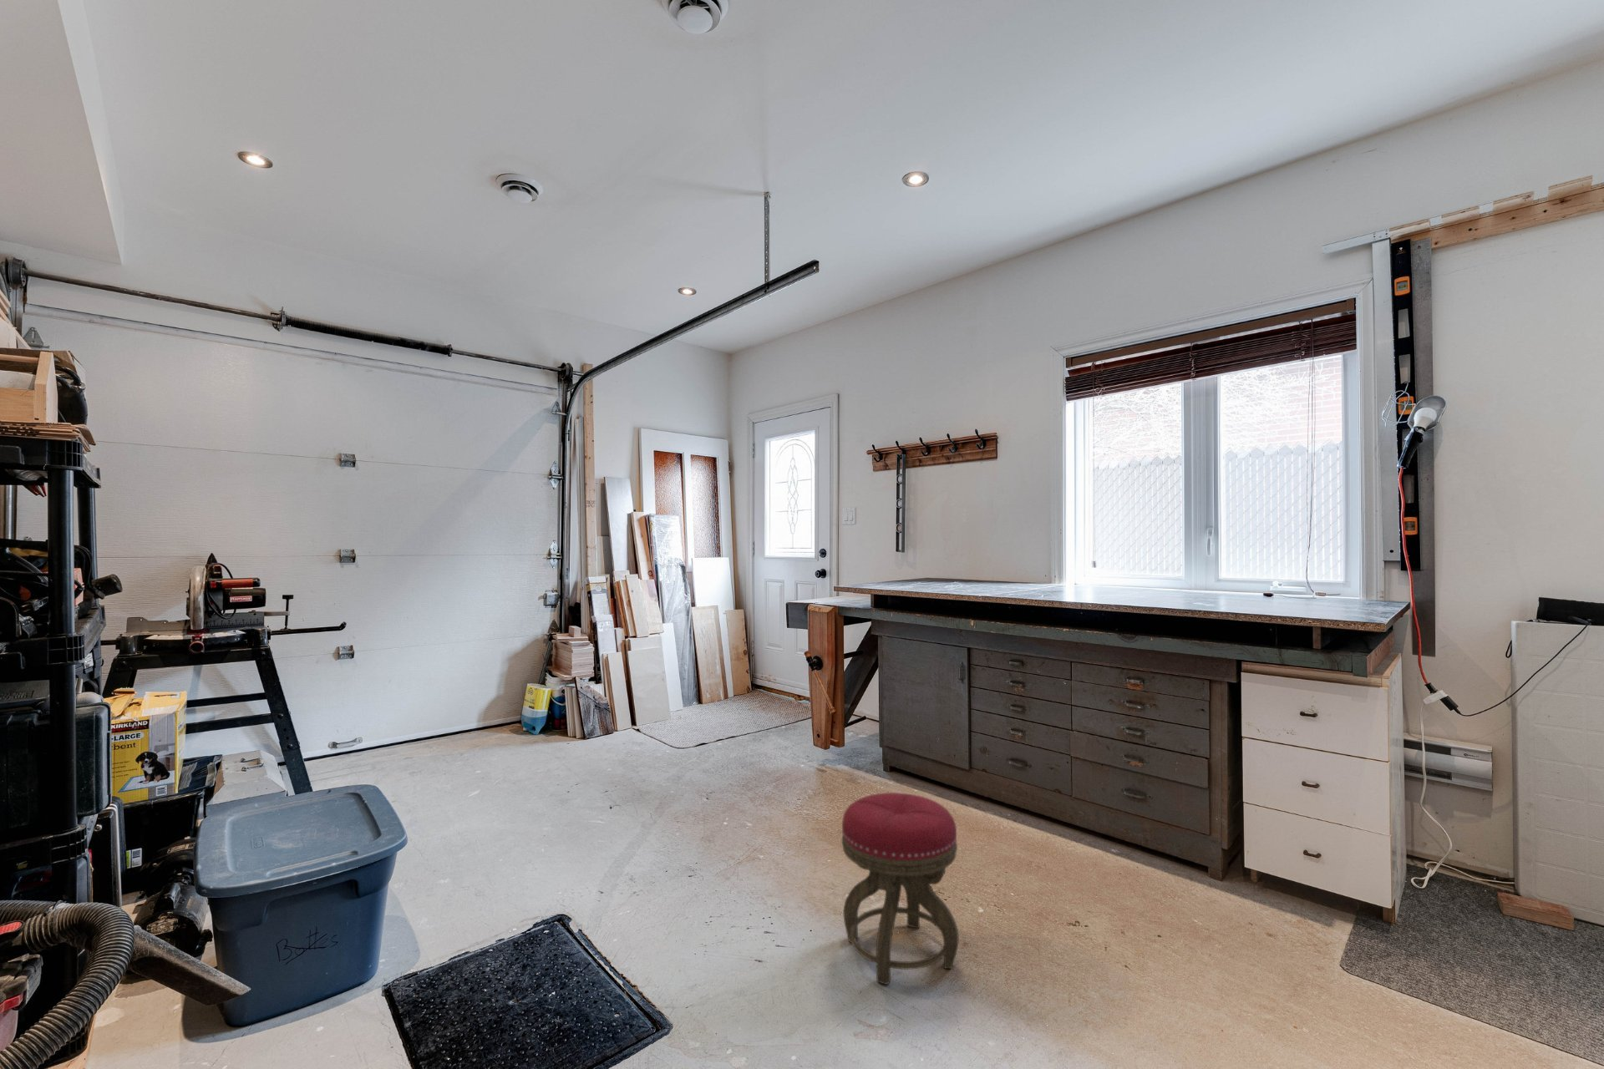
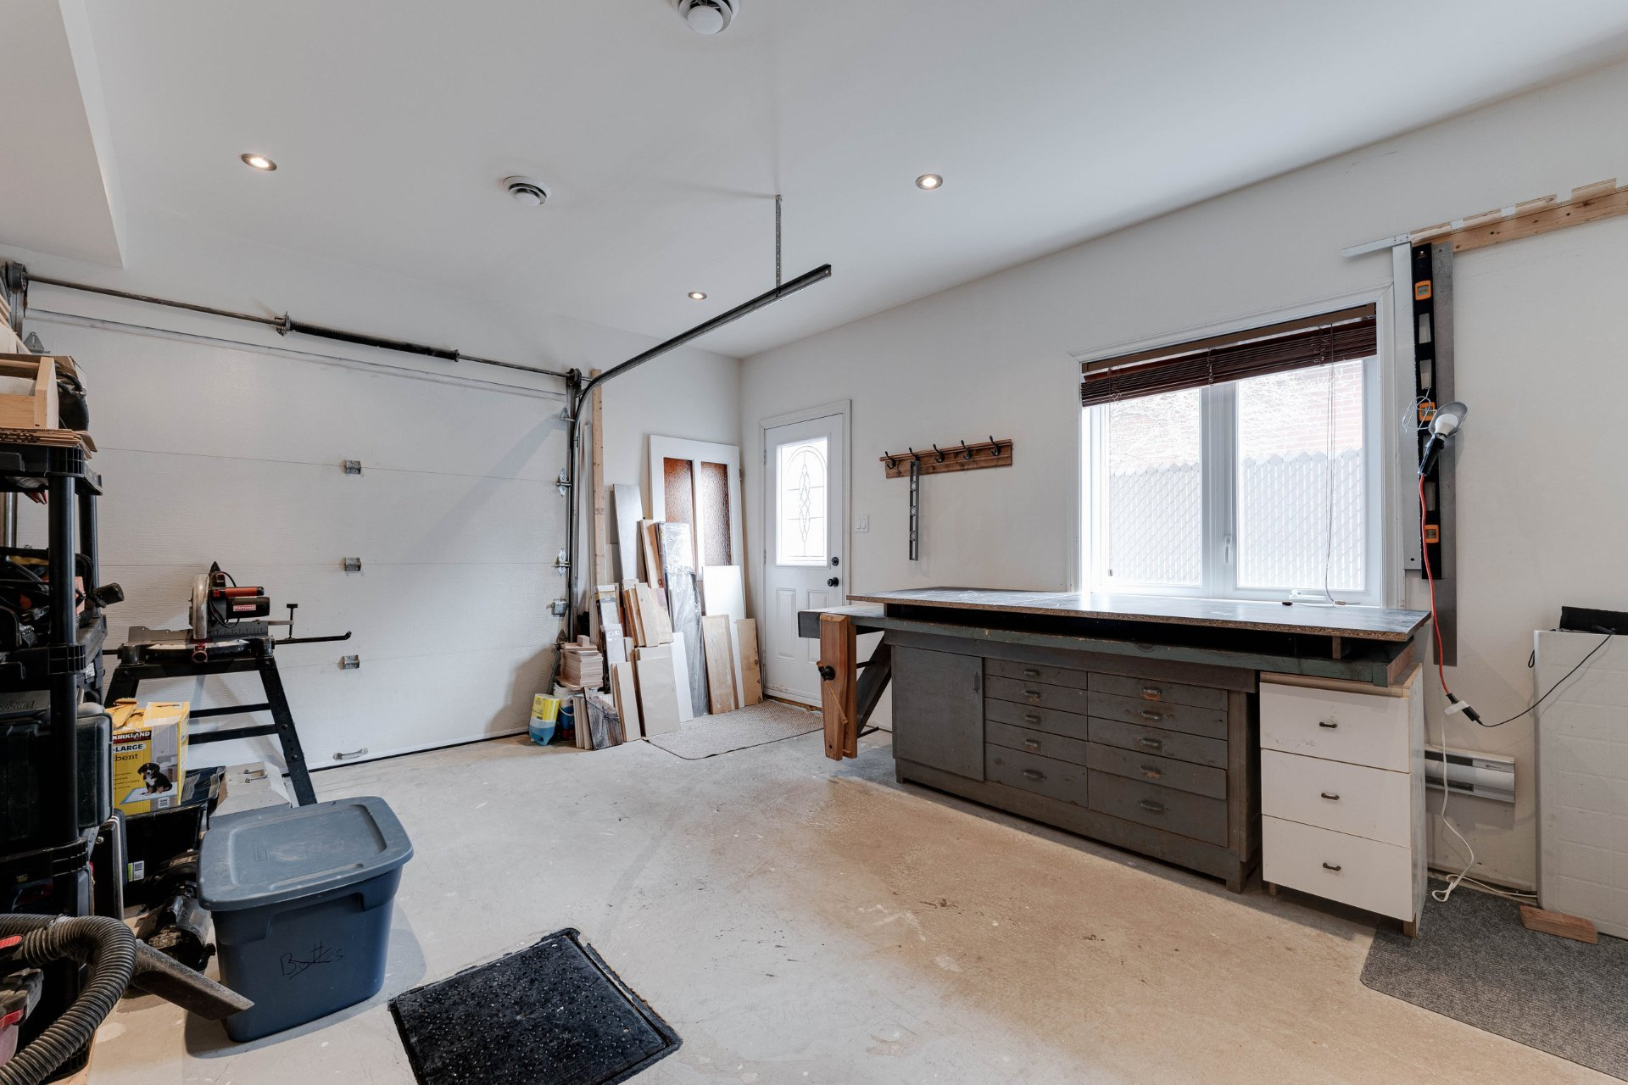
- stool (899, 878)
